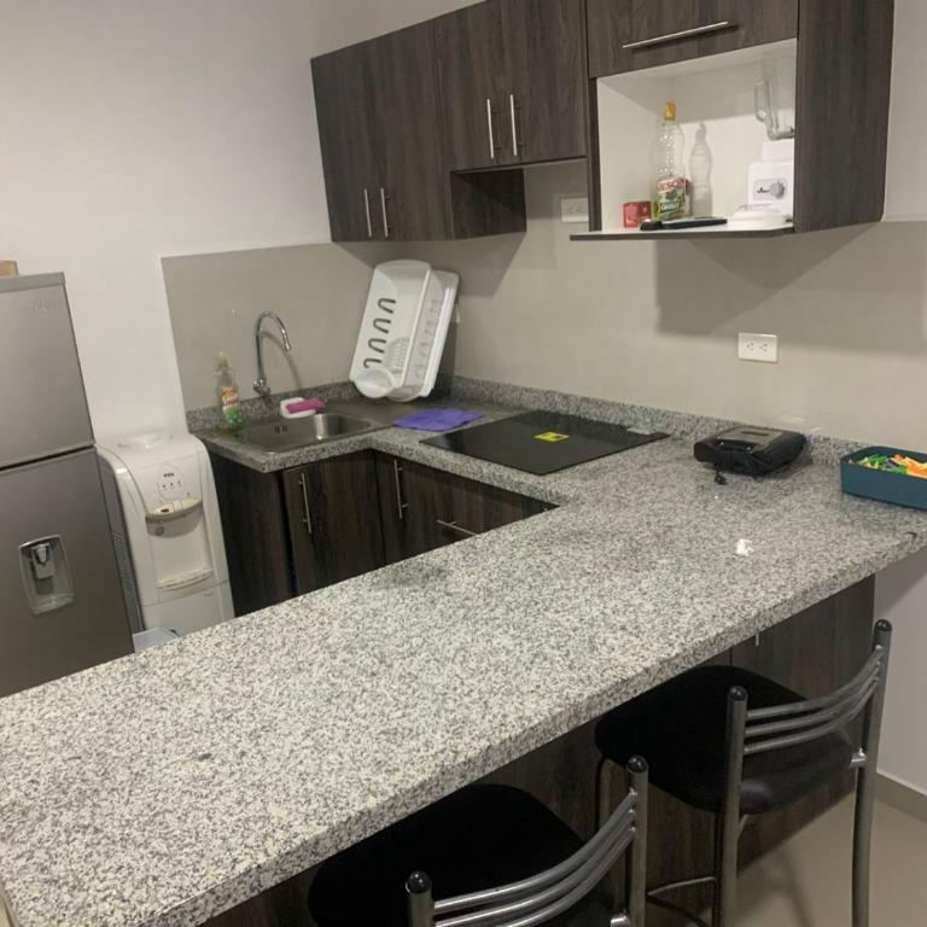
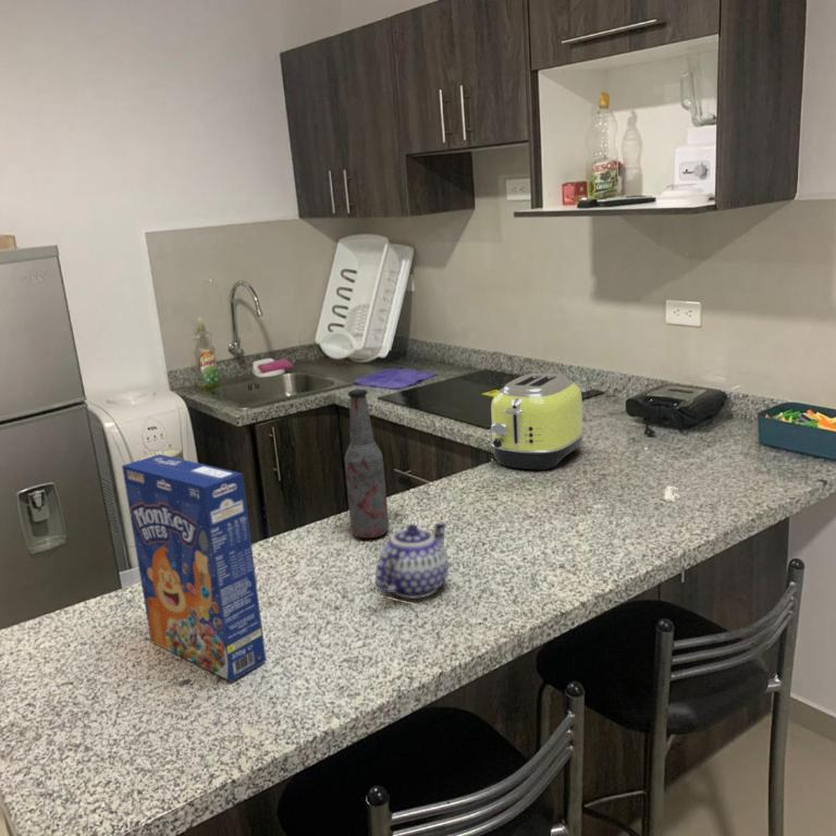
+ teapot (414, 556)
+ toaster (536, 420)
+ cereal box (194, 563)
+ bottle (364, 463)
